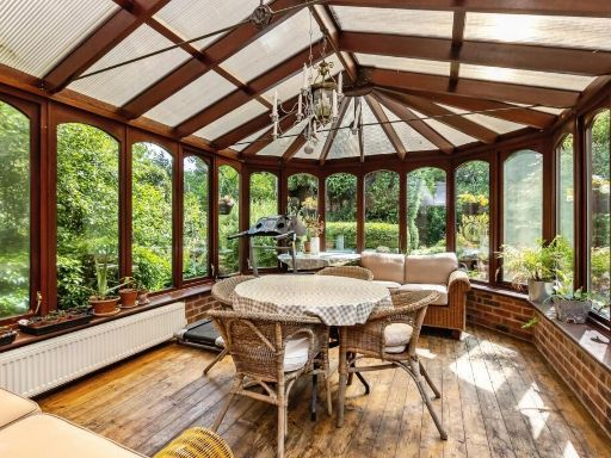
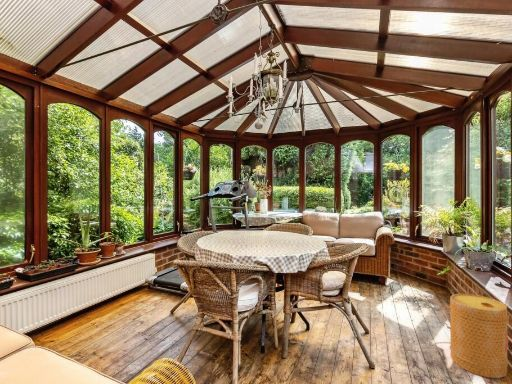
+ basket (477, 332)
